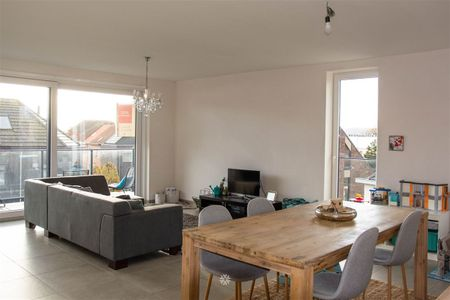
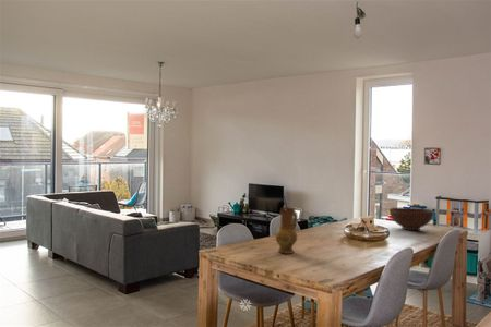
+ ceramic jug (286, 229)
+ fruit bowl (410, 219)
